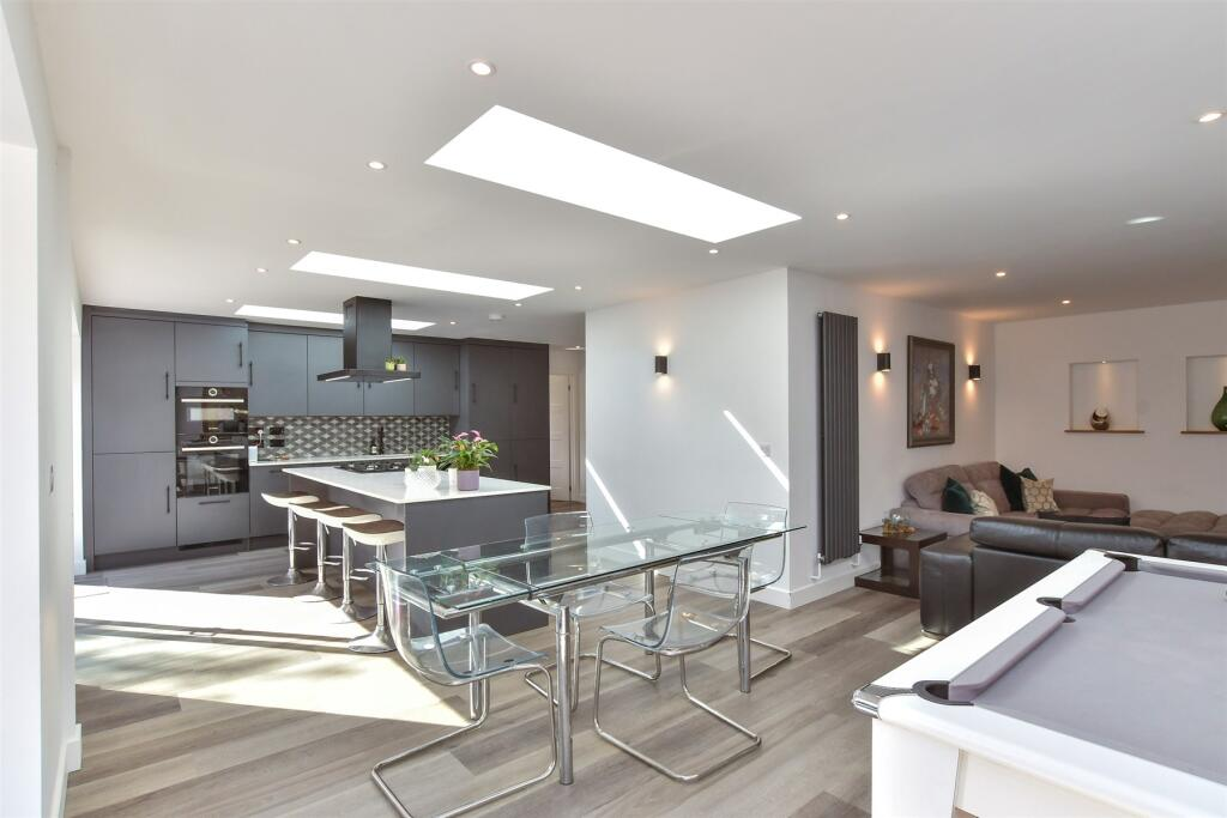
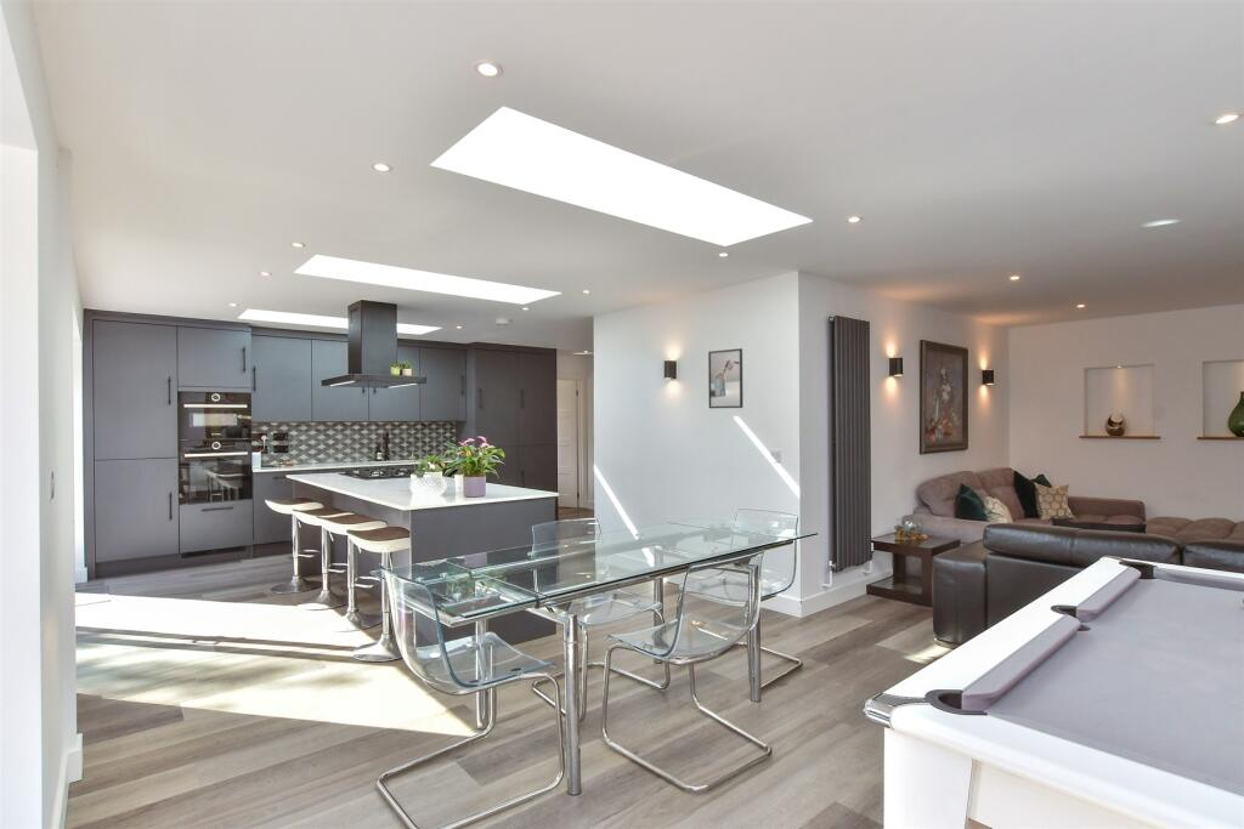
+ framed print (725, 379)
